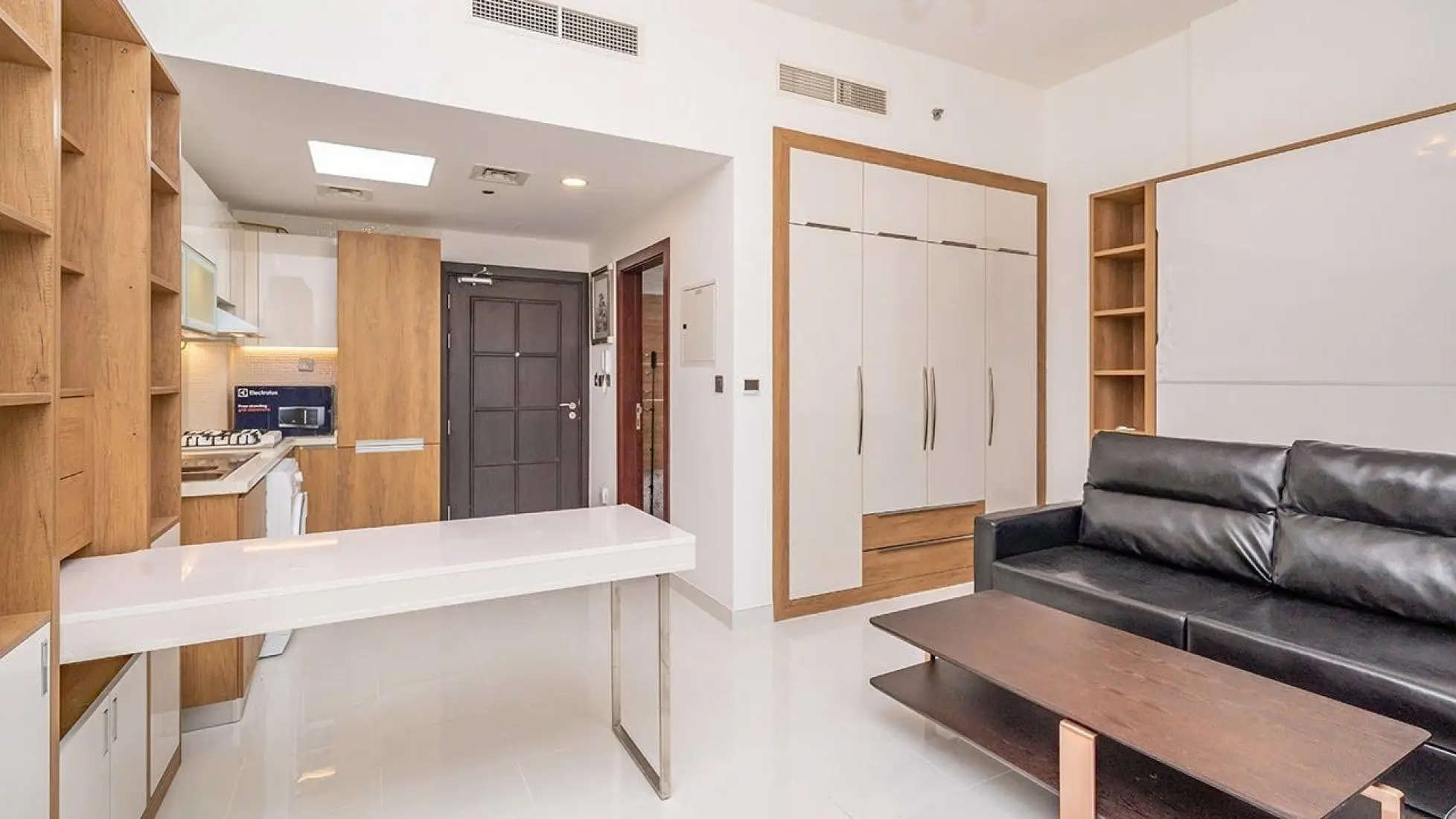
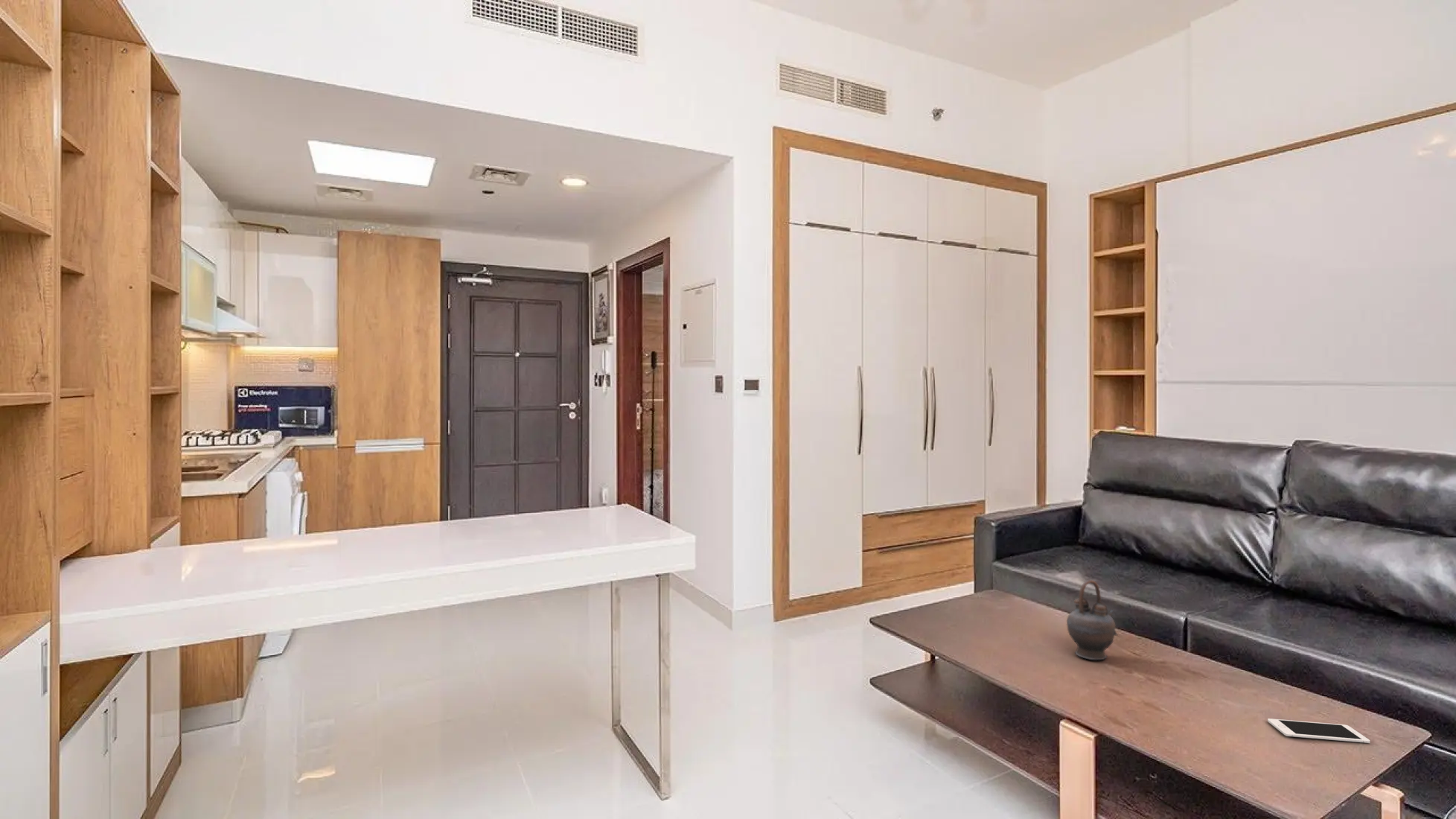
+ cell phone (1317, 730)
+ teapot (1094, 617)
